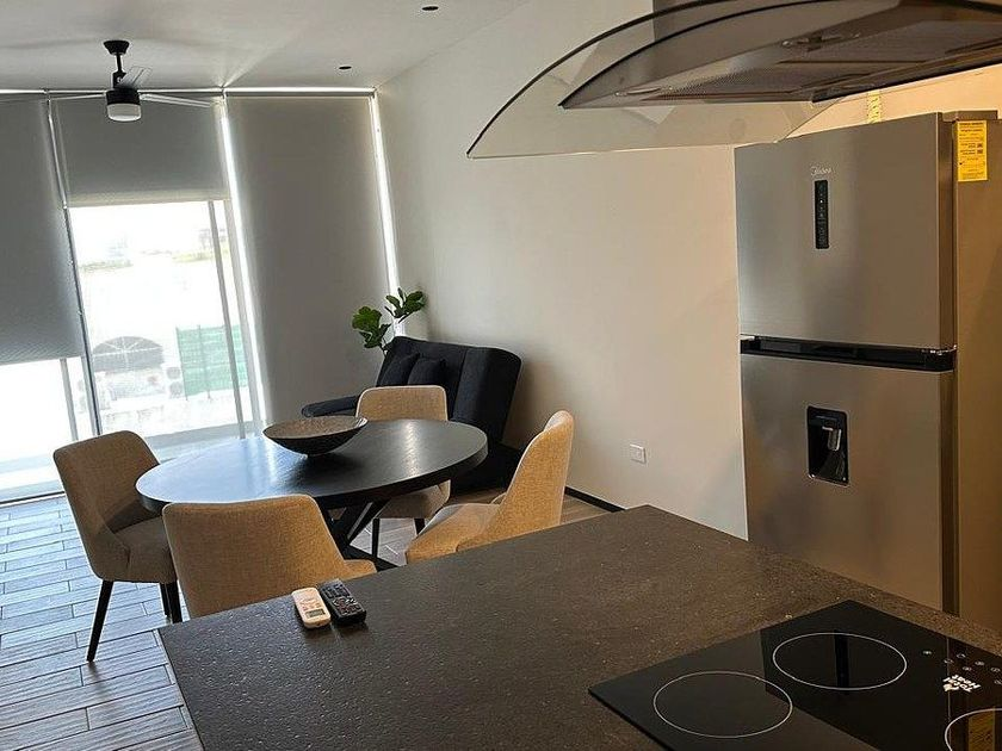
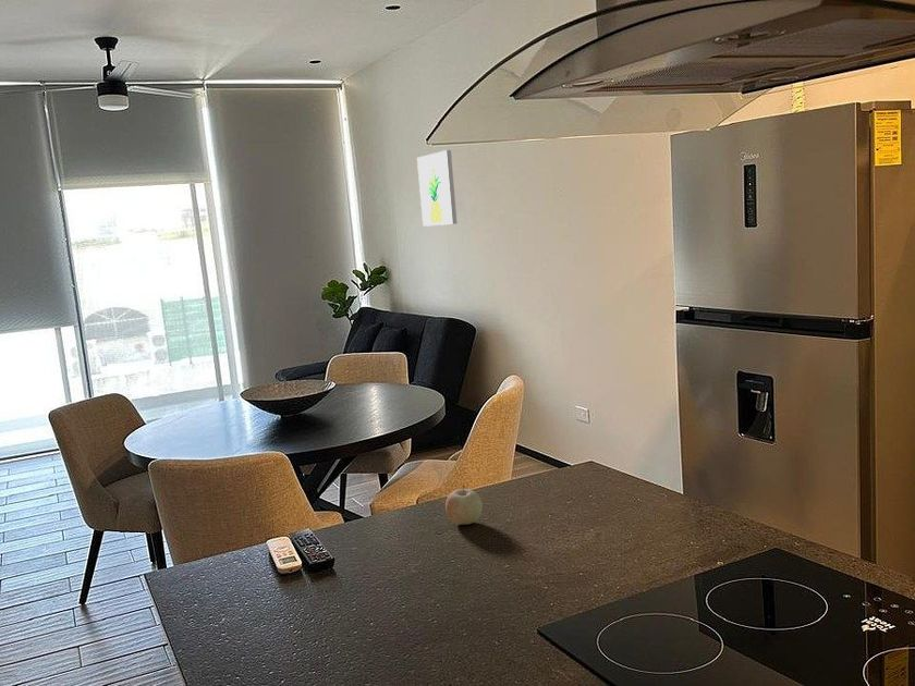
+ fruit (462, 504)
+ wall art (436, 189)
